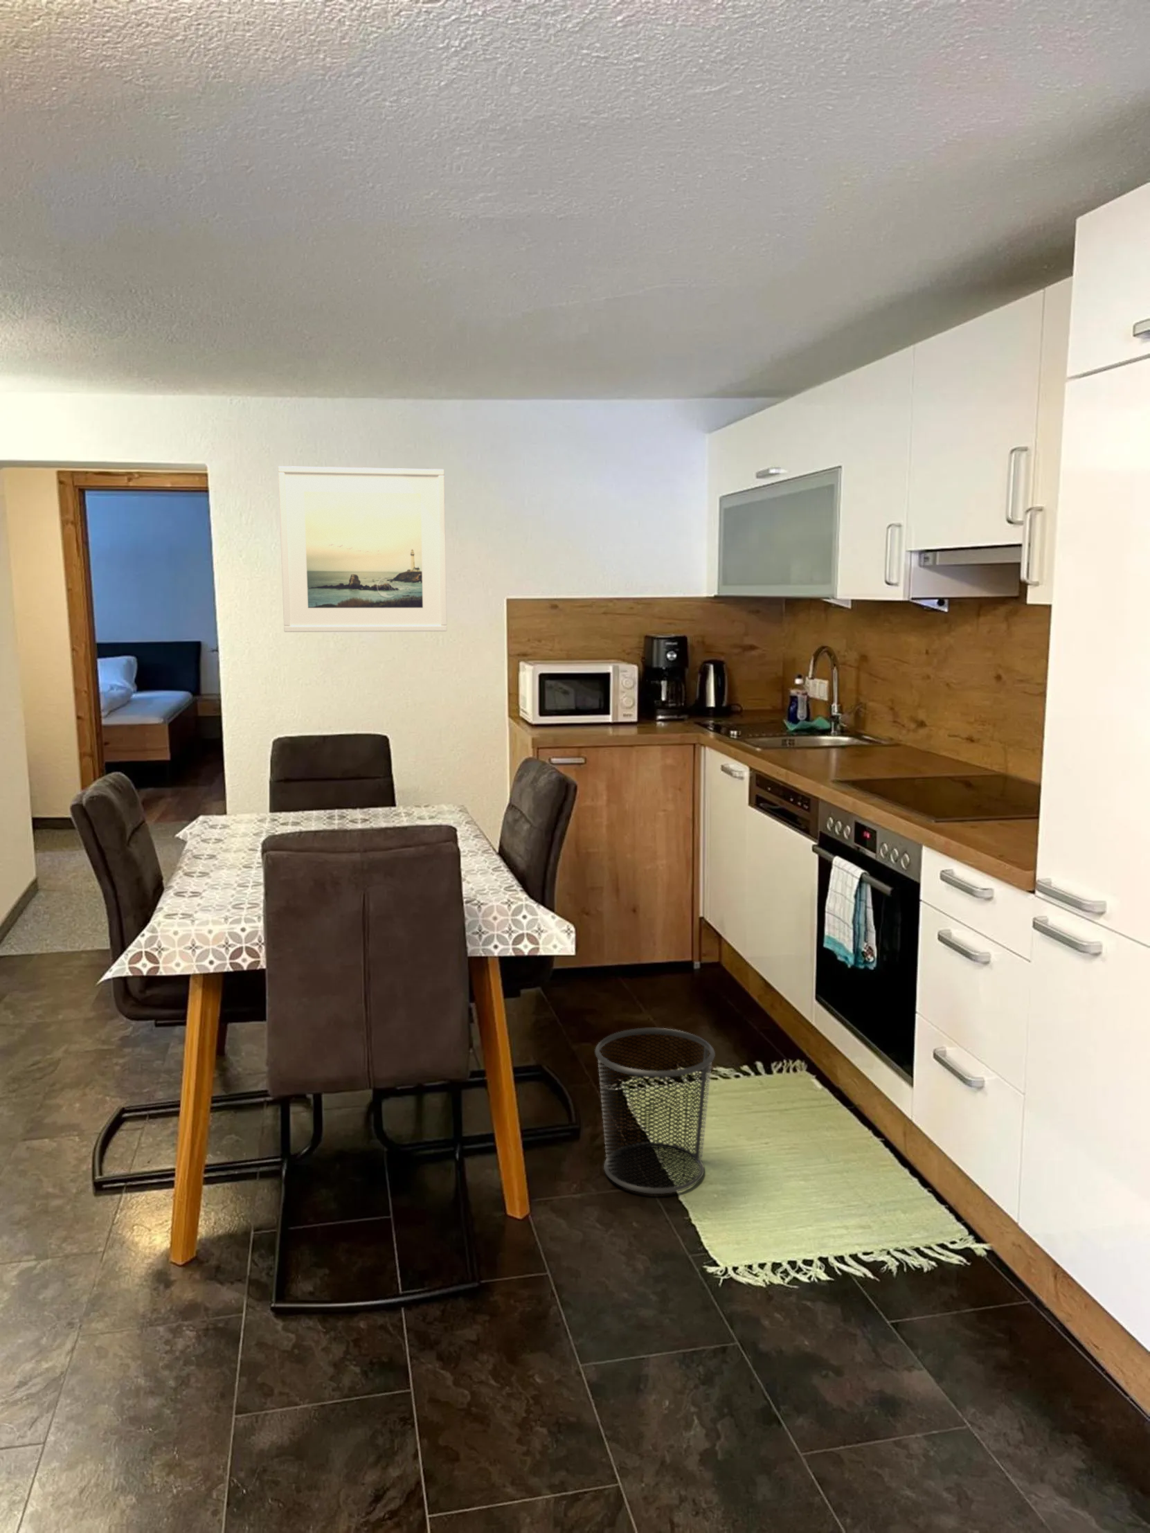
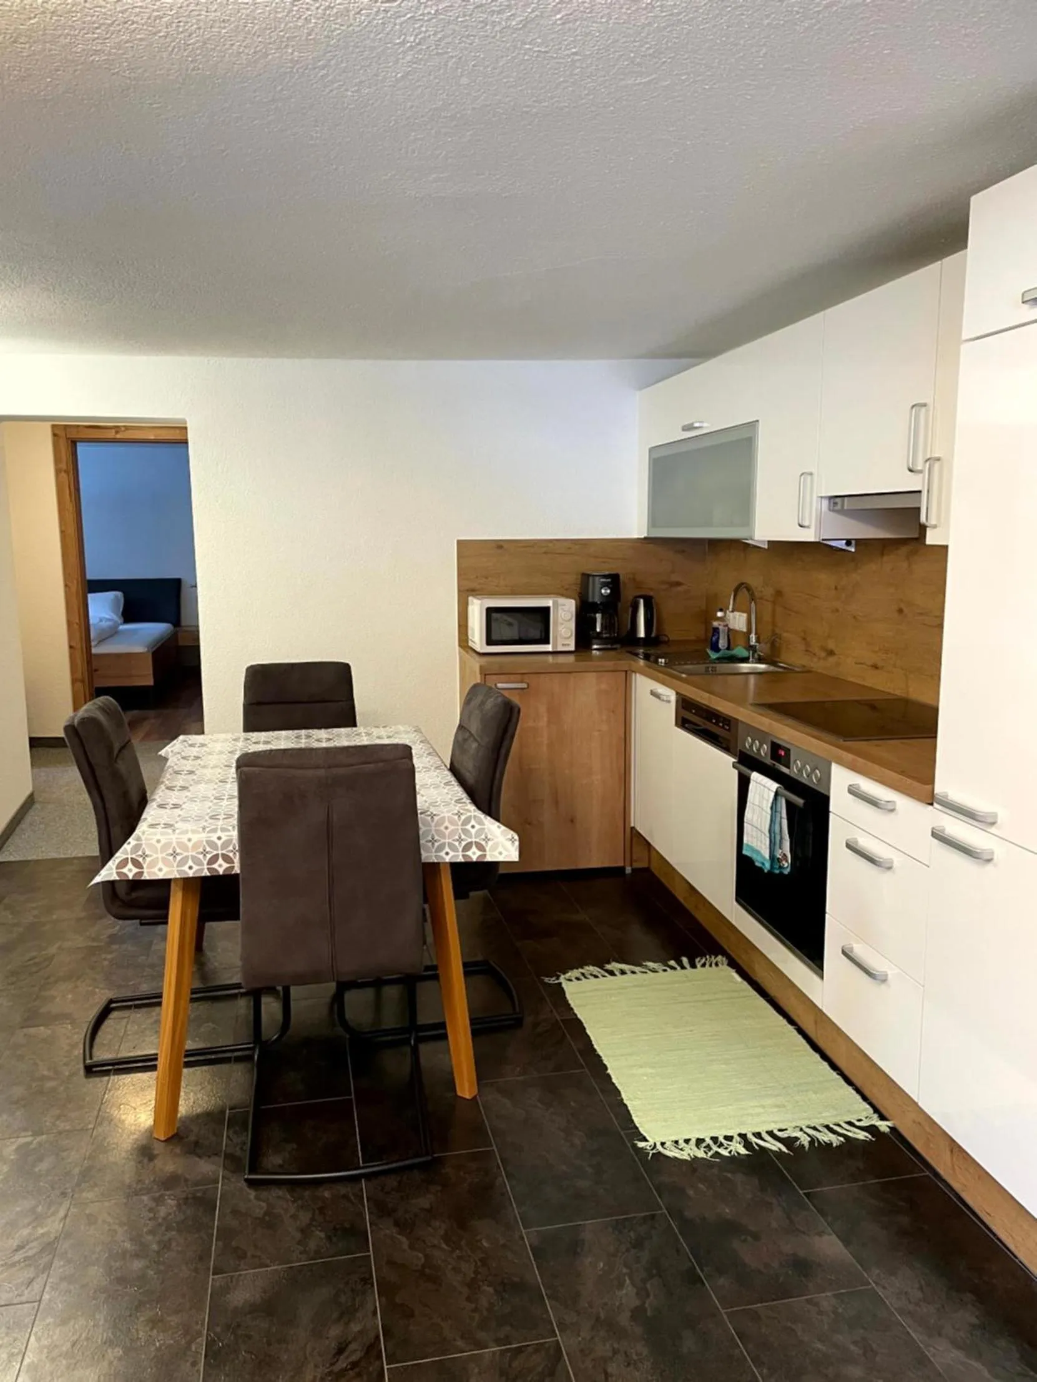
- waste bin (655, 1109)
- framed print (364, 551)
